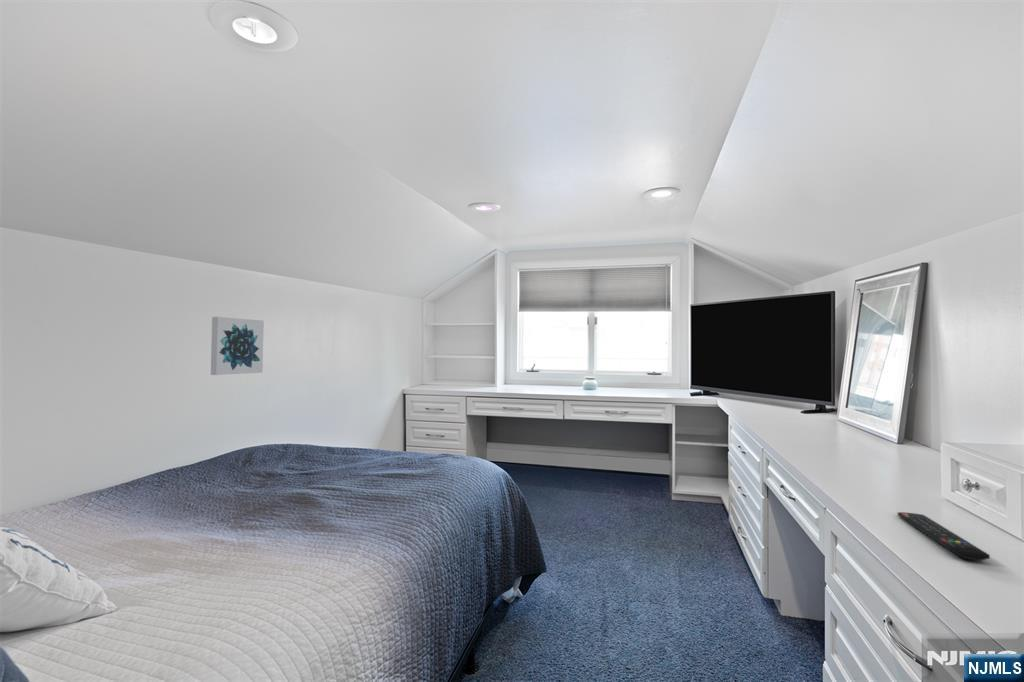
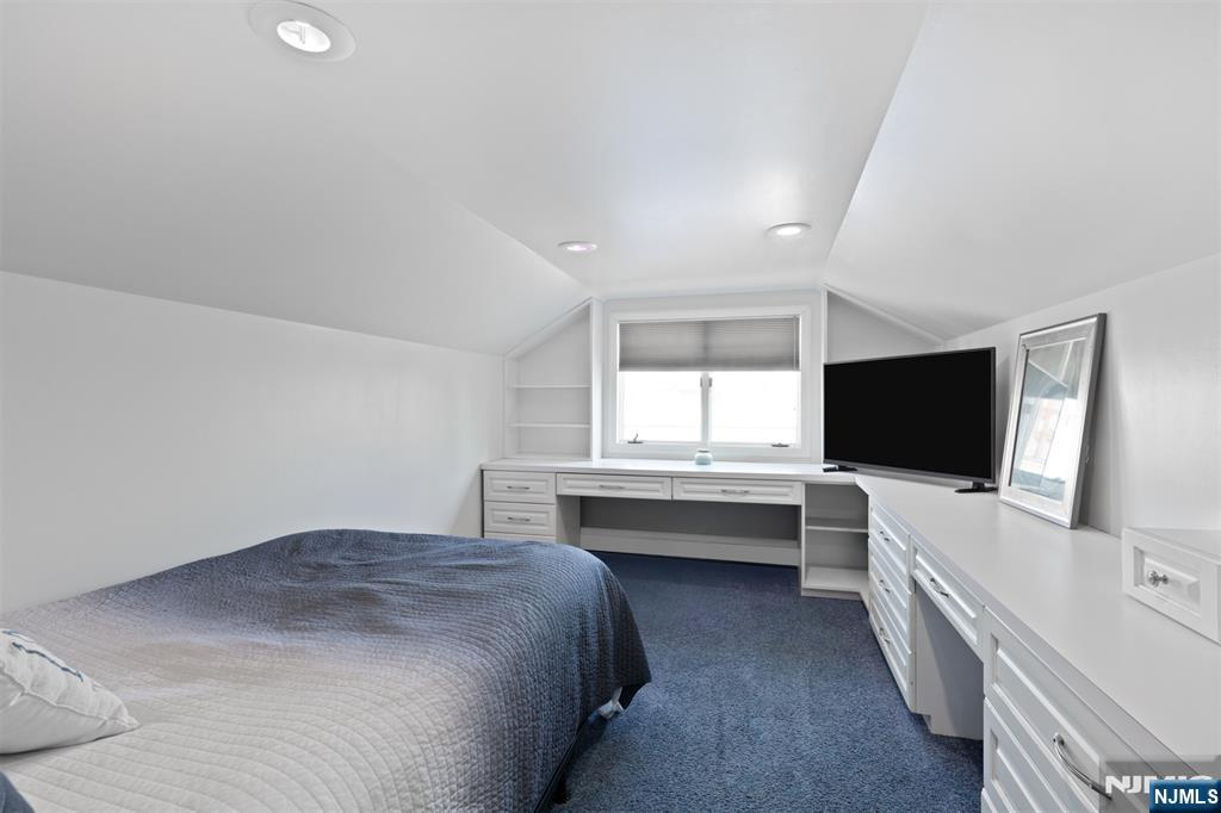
- remote control (937, 533)
- wall art (238, 346)
